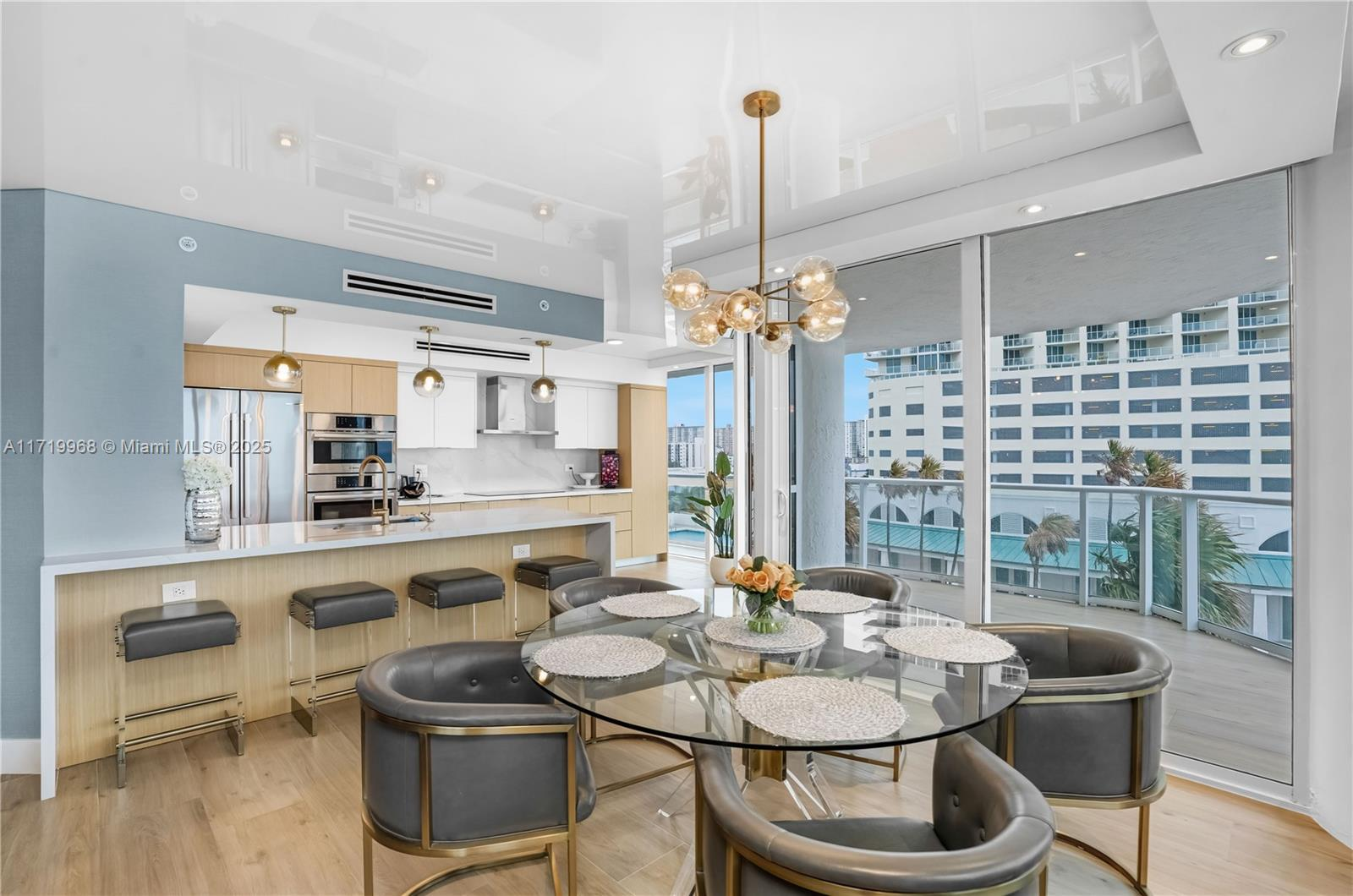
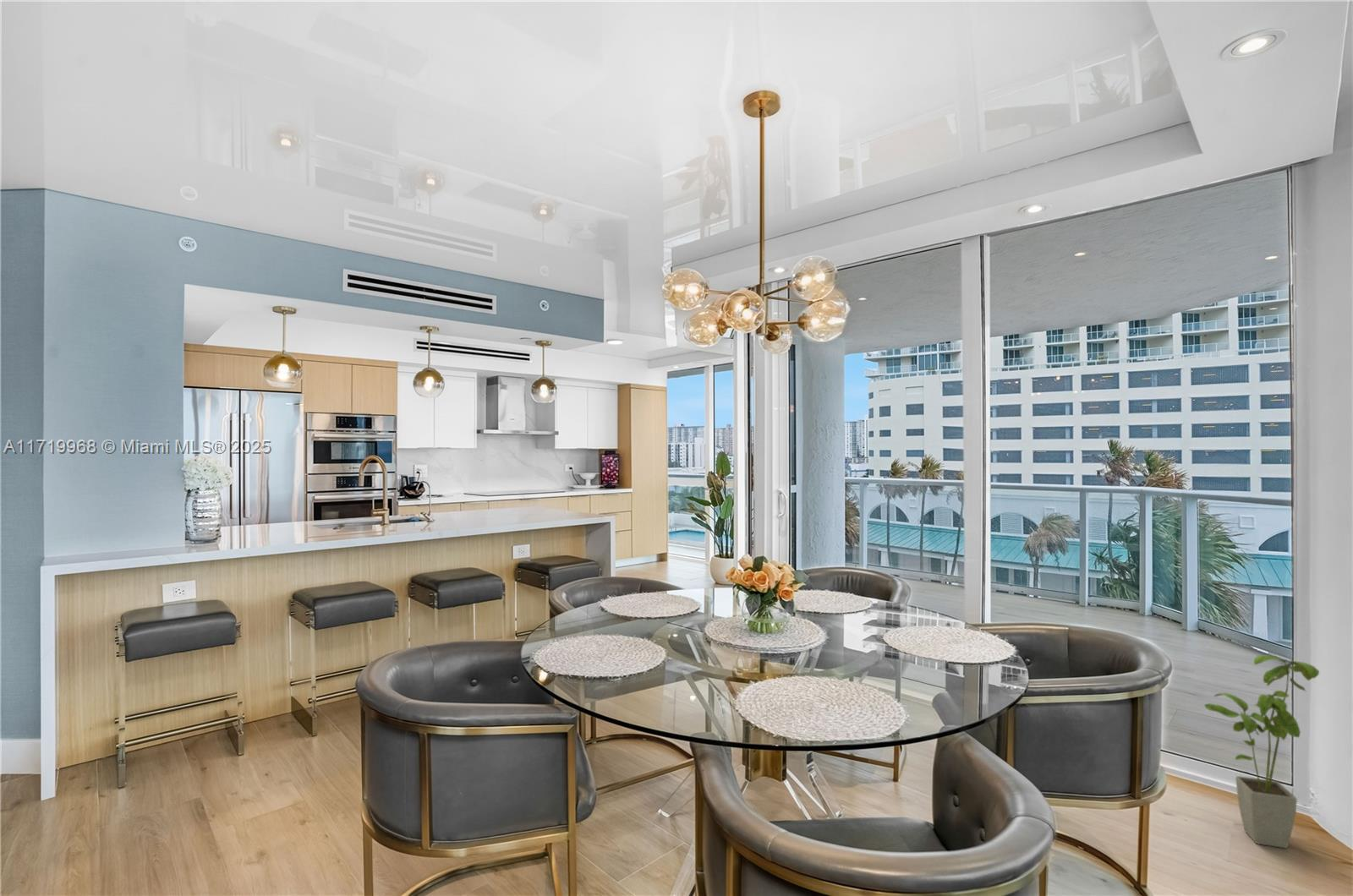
+ house plant (1268, 744)
